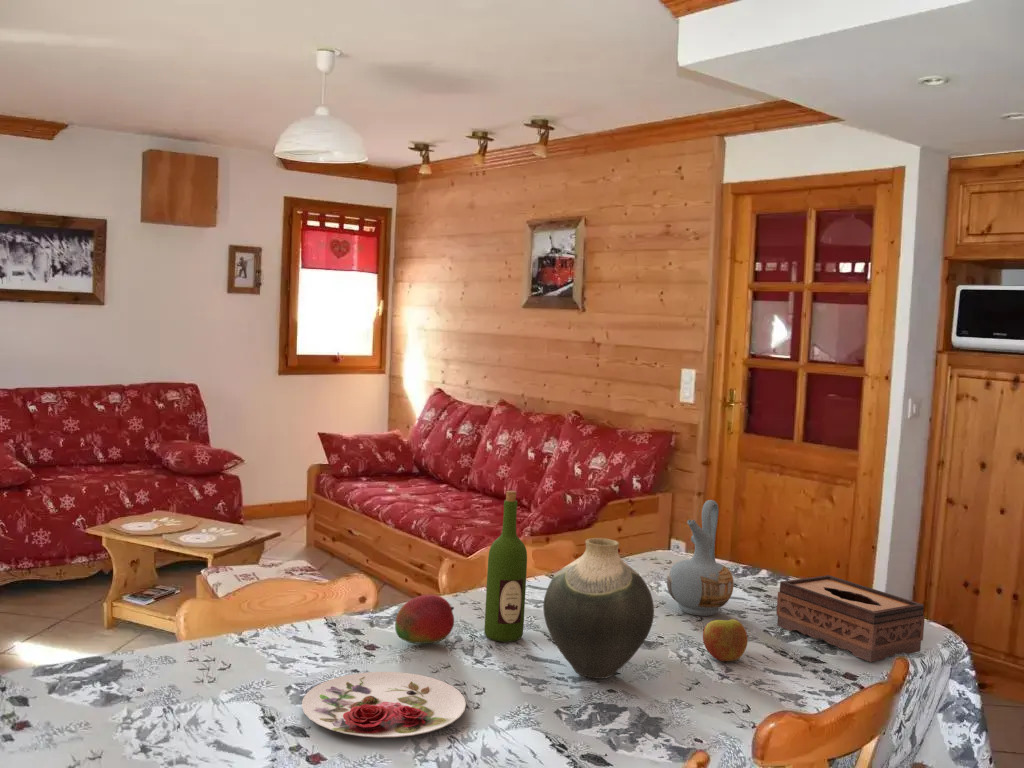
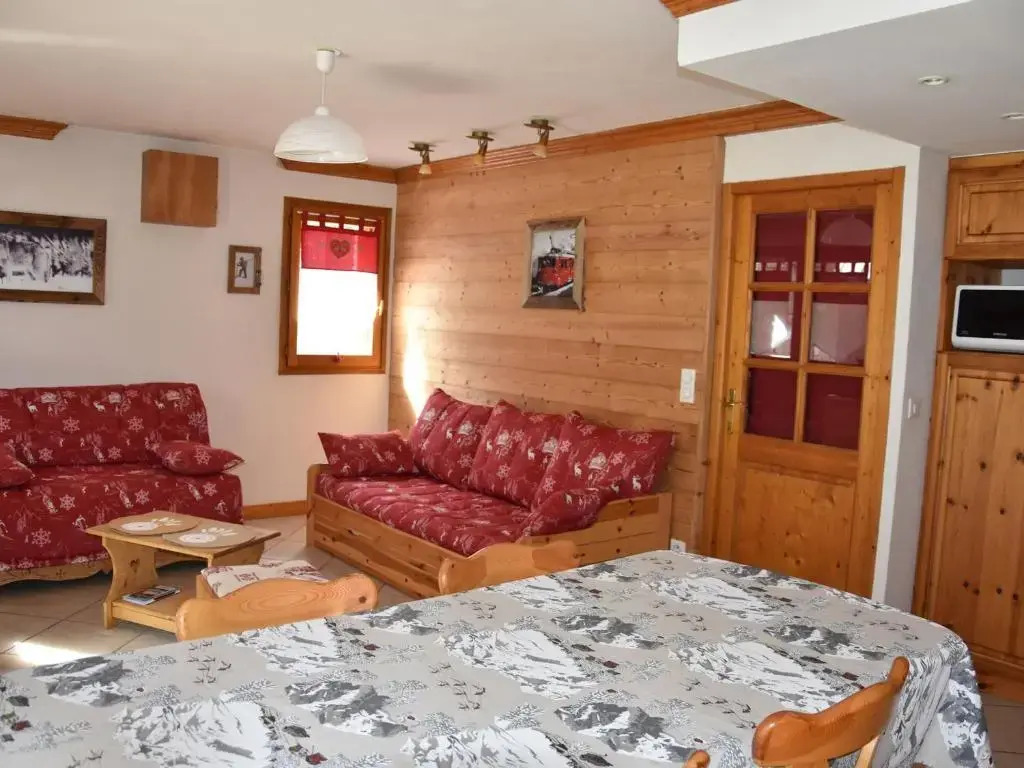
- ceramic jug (702, 556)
- vase (598, 607)
- wine bottle (507, 564)
- apple (724, 638)
- tissue box (848, 615)
- fruit (424, 618)
- plate (384, 700)
